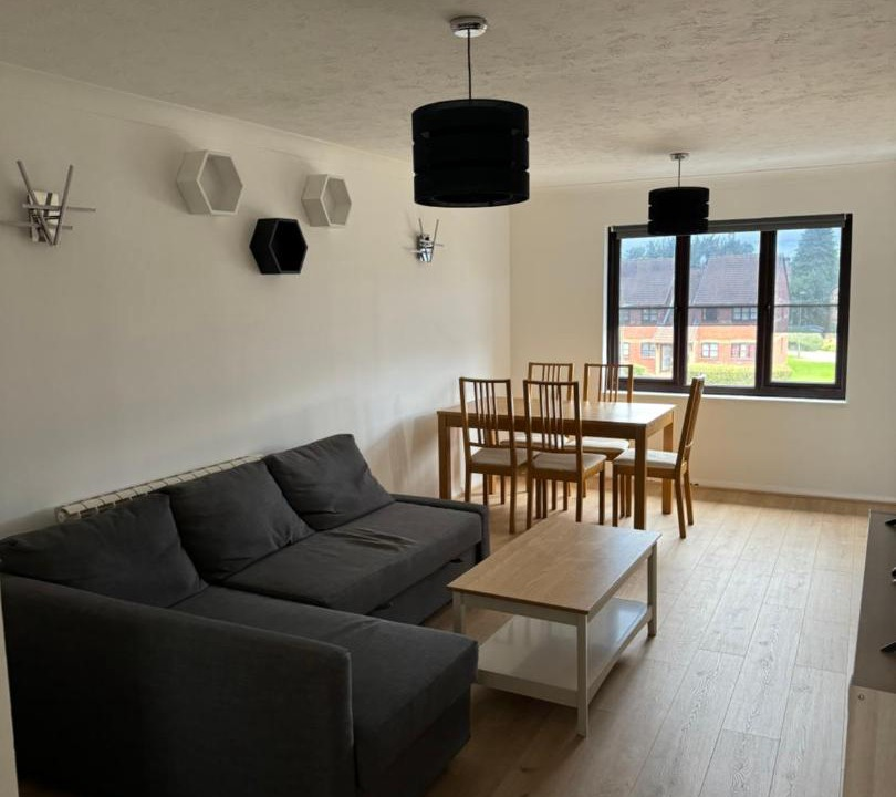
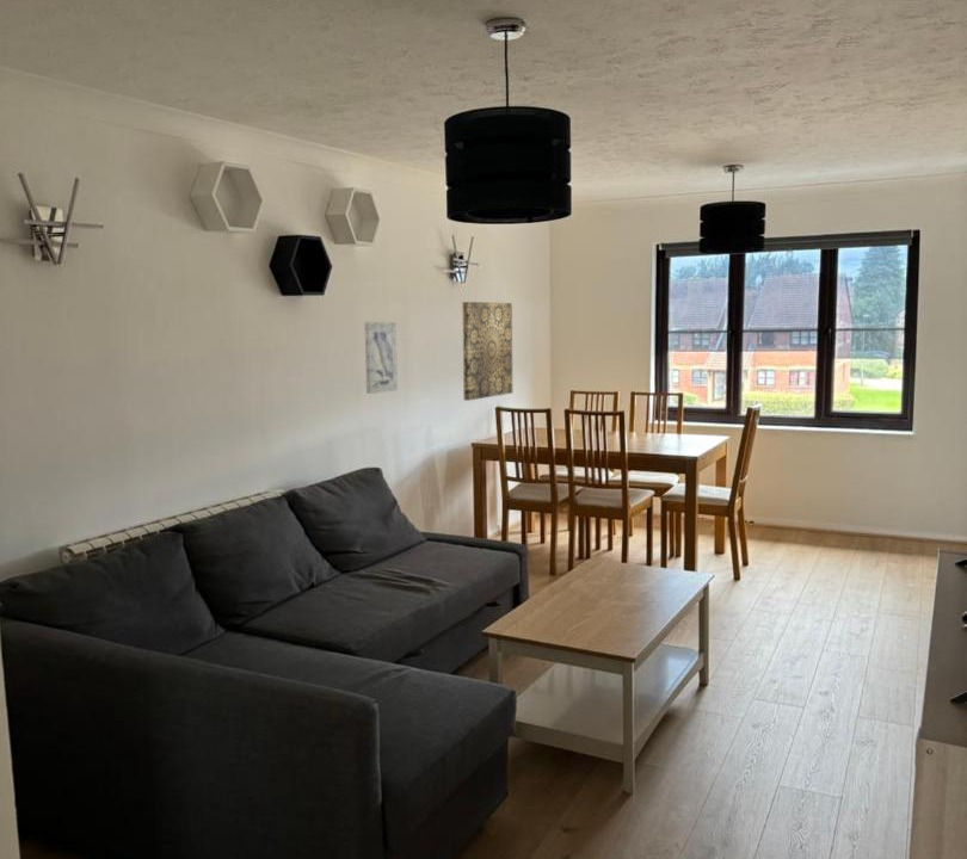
+ wall art (381, 357)
+ wall art (488, 350)
